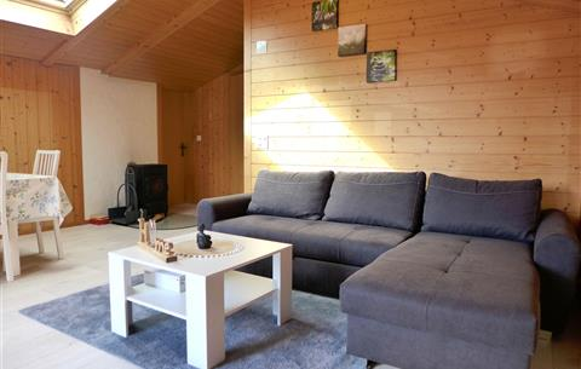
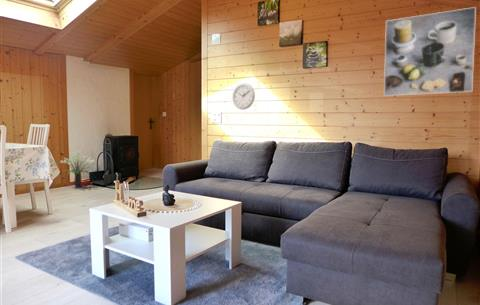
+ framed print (427, 54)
+ wall clock (242, 96)
+ potted plant (78, 169)
